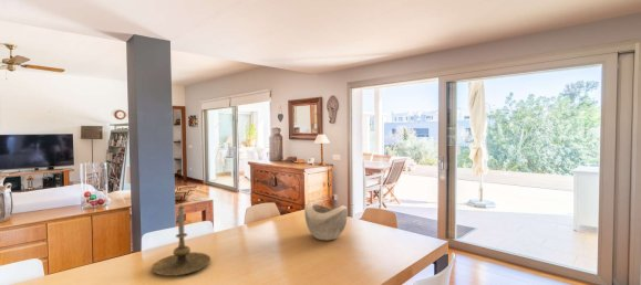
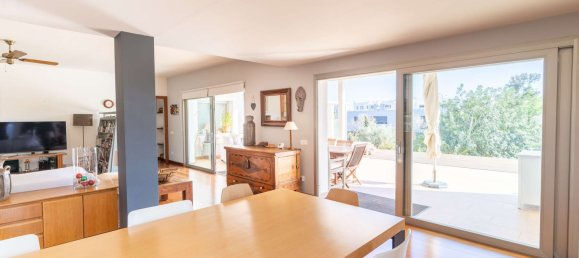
- candle holder (182, 235)
- decorative bowl (325, 220)
